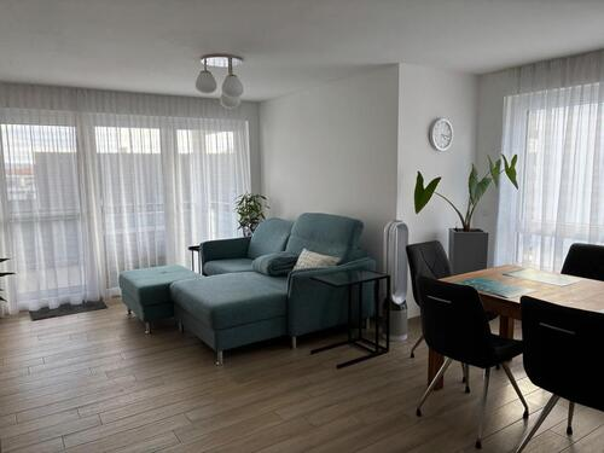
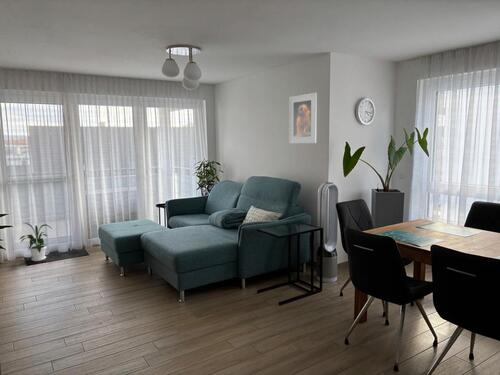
+ house plant (35, 240)
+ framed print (302, 119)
